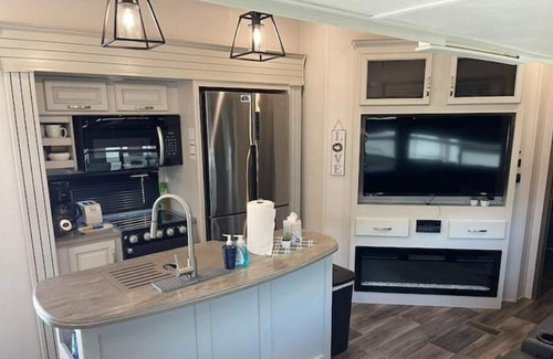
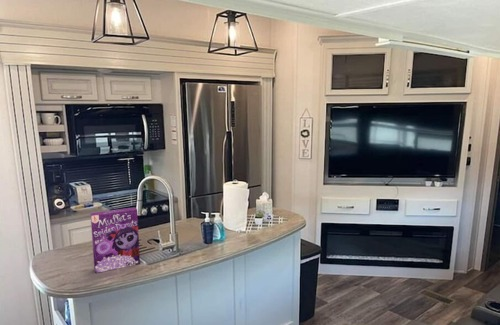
+ cereal box (115, 238)
